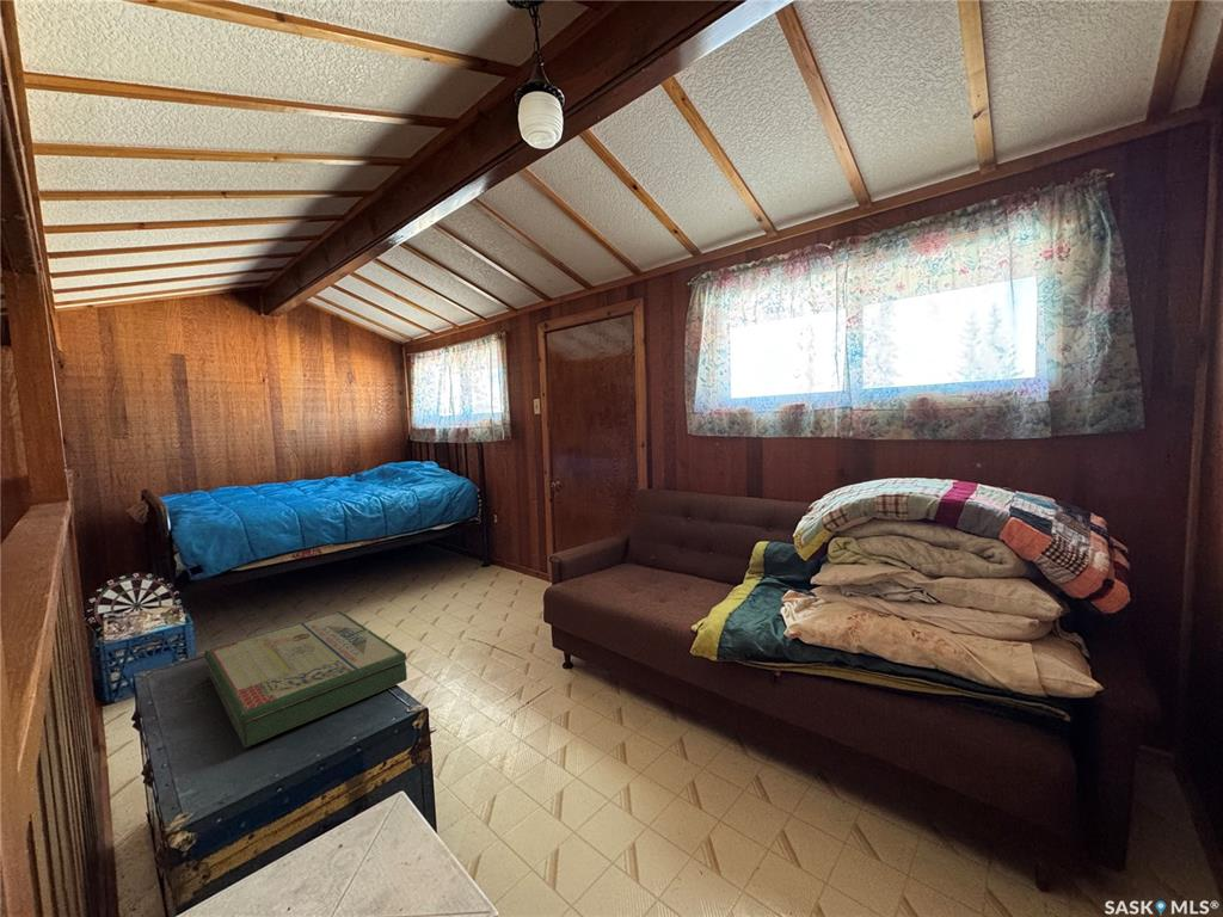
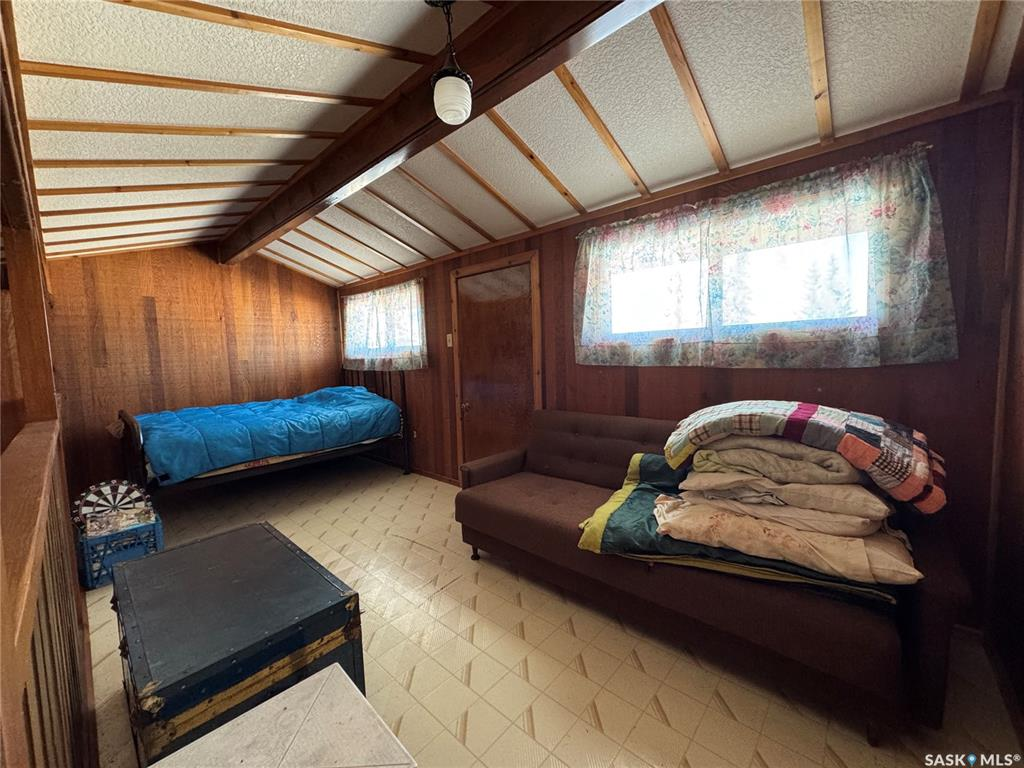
- board game (303, 664)
